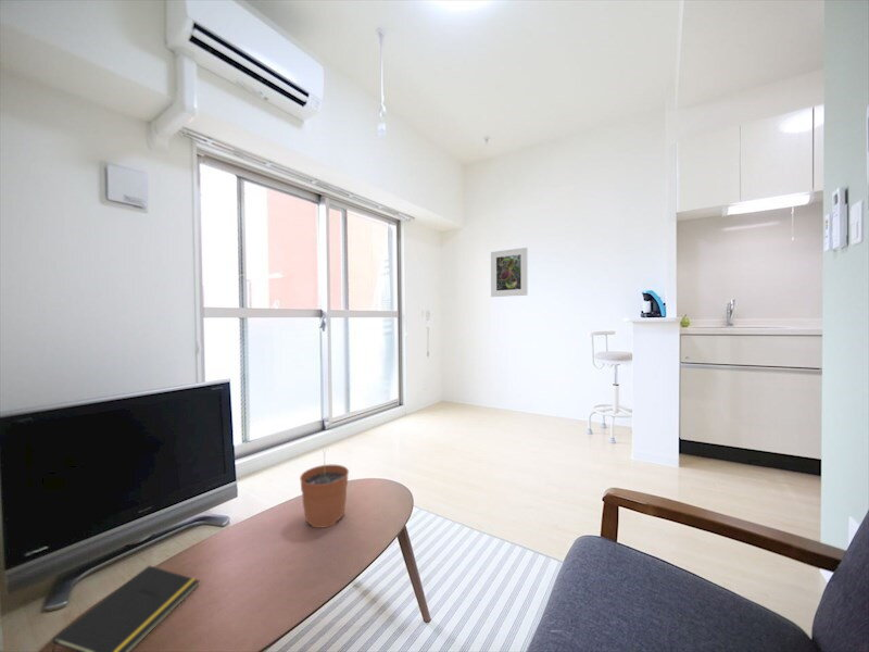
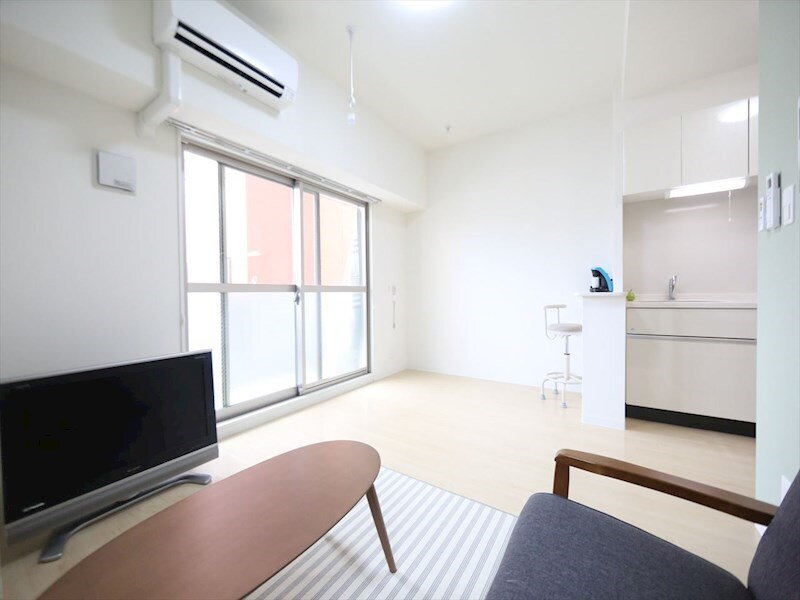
- notepad (135, 607)
- plant pot (325, 485)
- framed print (508, 273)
